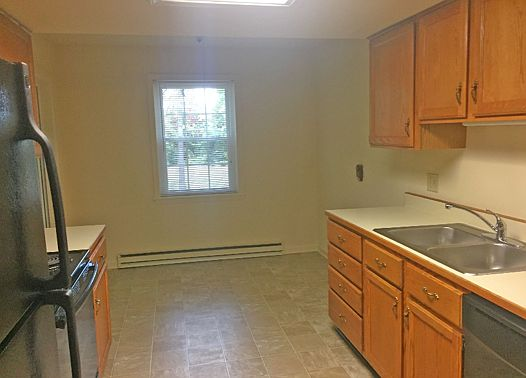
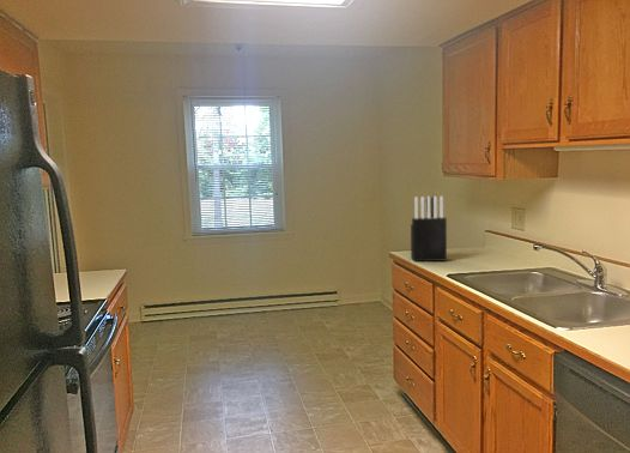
+ knife block (428, 228)
